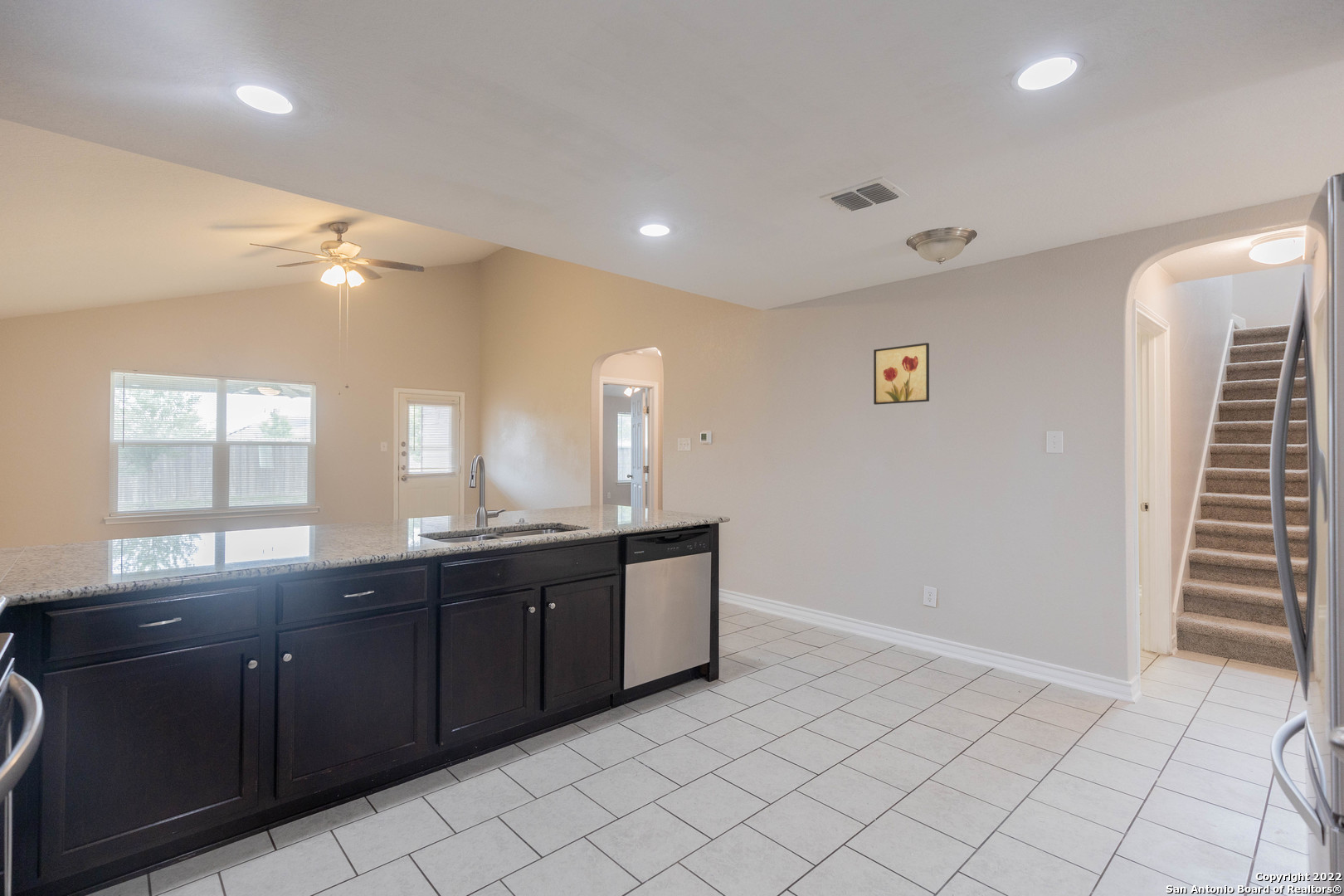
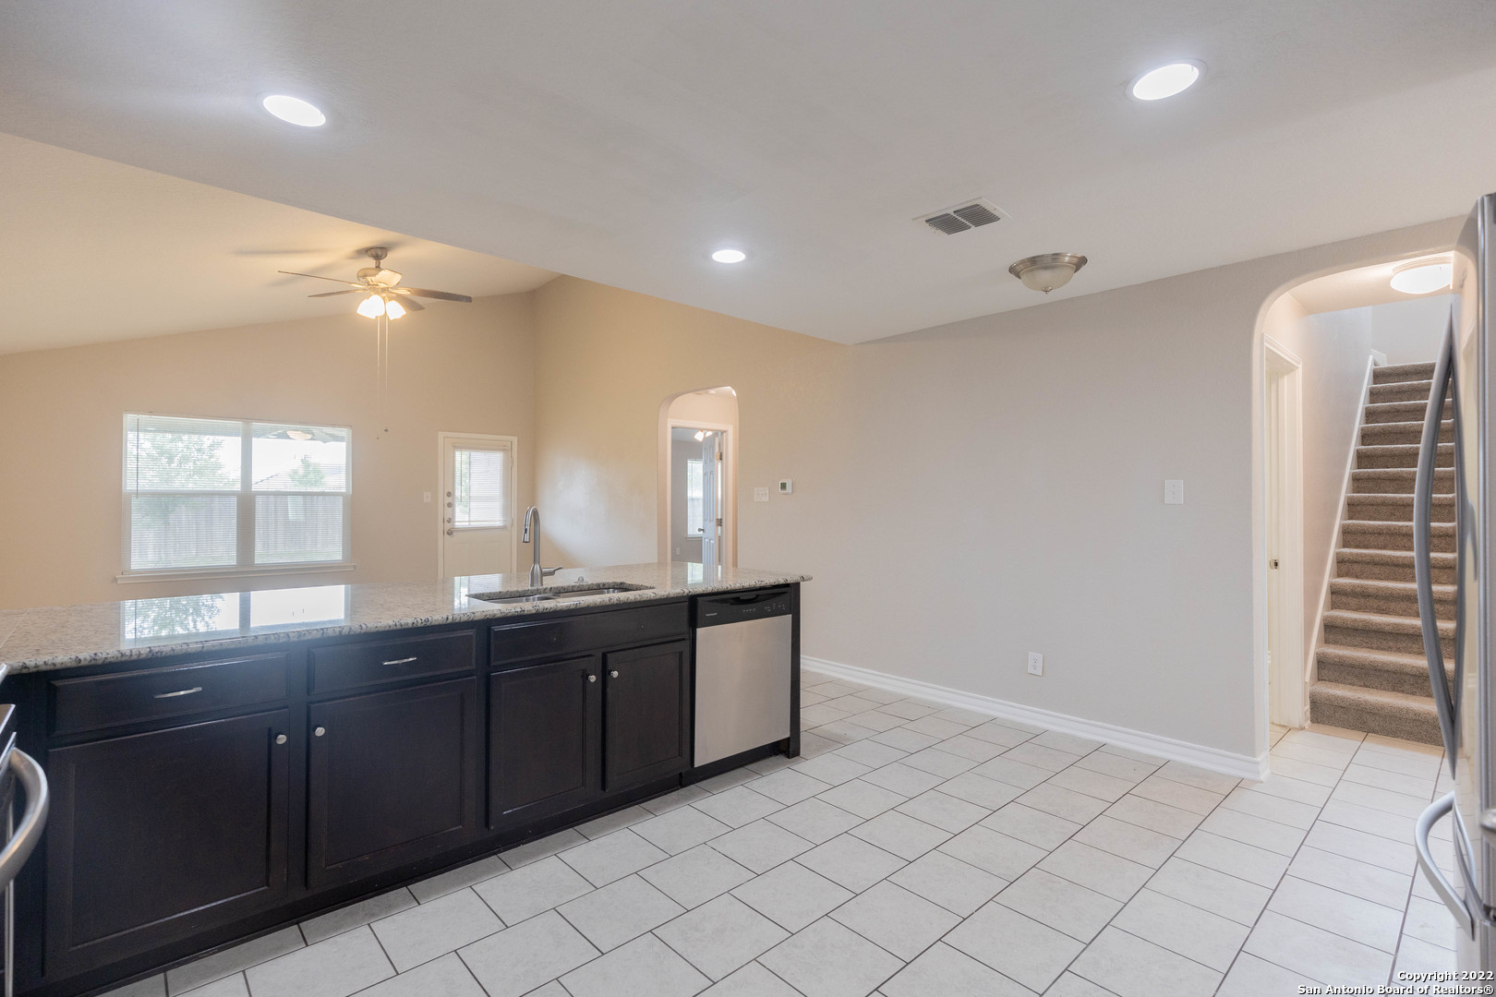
- wall art (901, 374)
